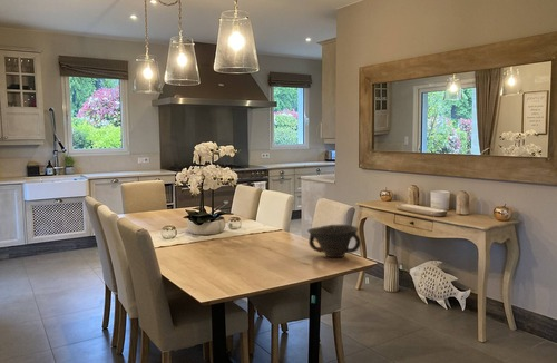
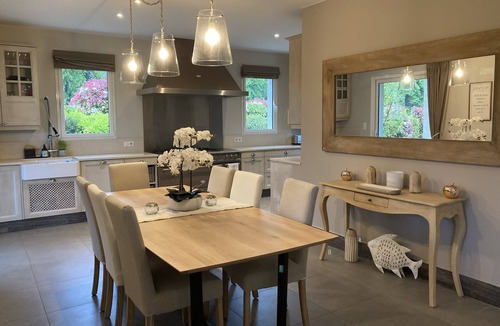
- bowl (333, 241)
